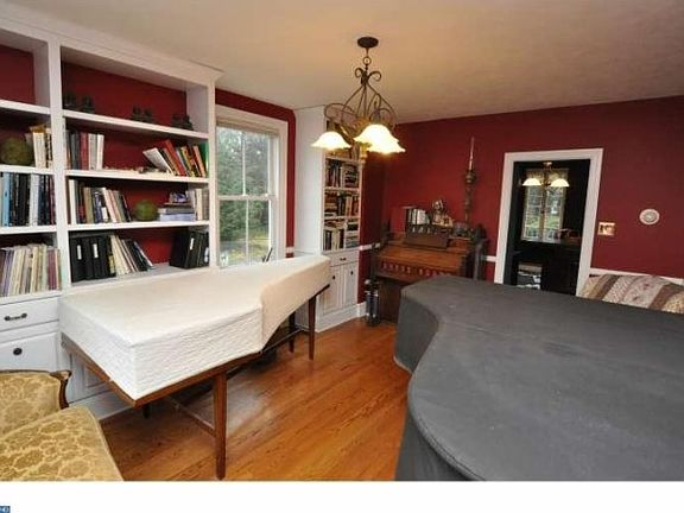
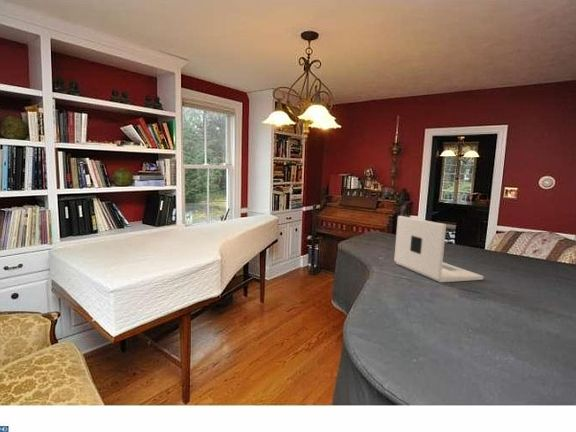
+ laptop (437, 245)
